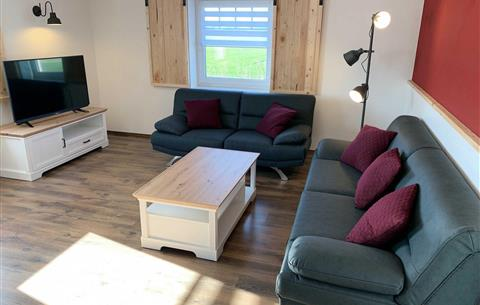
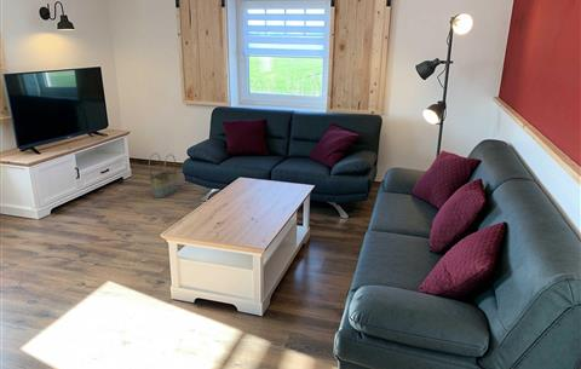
+ basket (163, 173)
